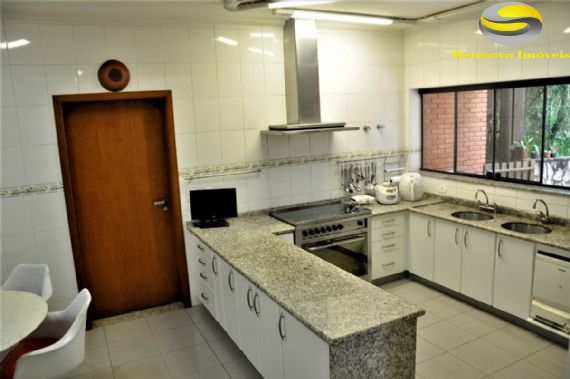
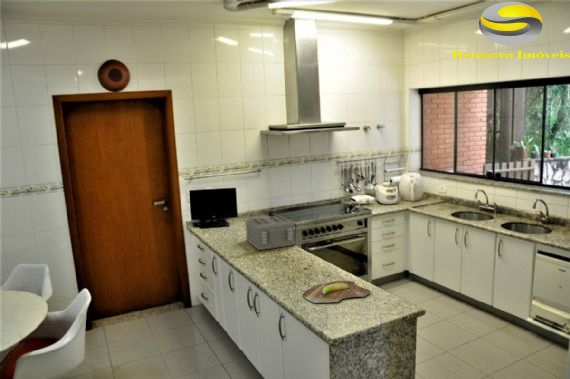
+ cutting board (334, 289)
+ toaster (270, 231)
